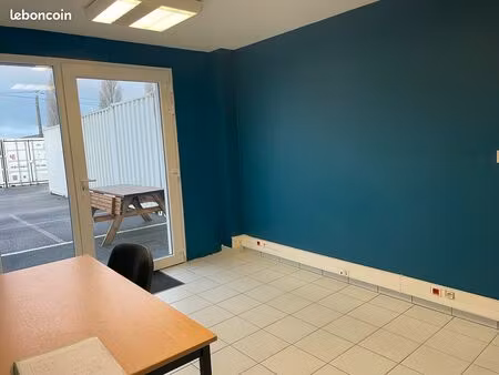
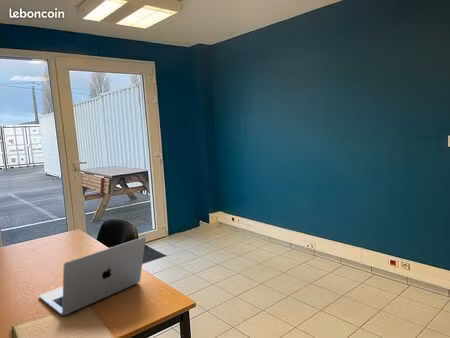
+ laptop (92, 267)
